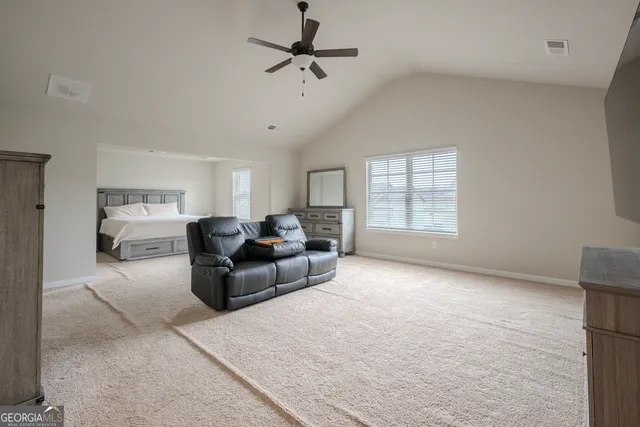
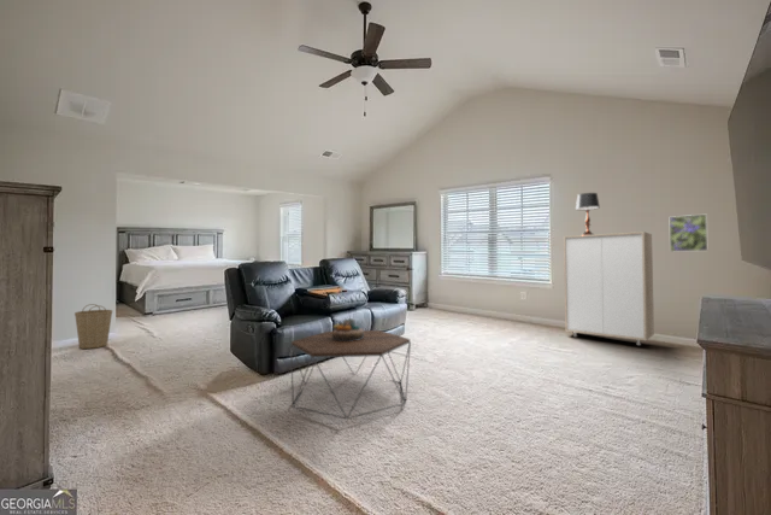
+ coffee table (349, 367)
+ decorative bowl (347, 327)
+ table lamp (587, 215)
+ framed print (688, 233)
+ basket (93, 324)
+ storage cabinet (607, 286)
